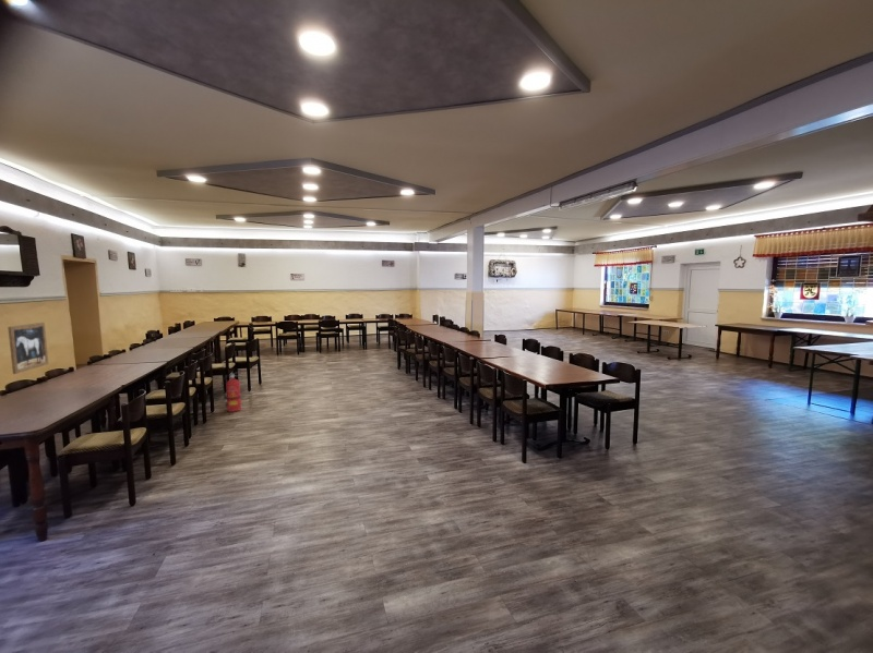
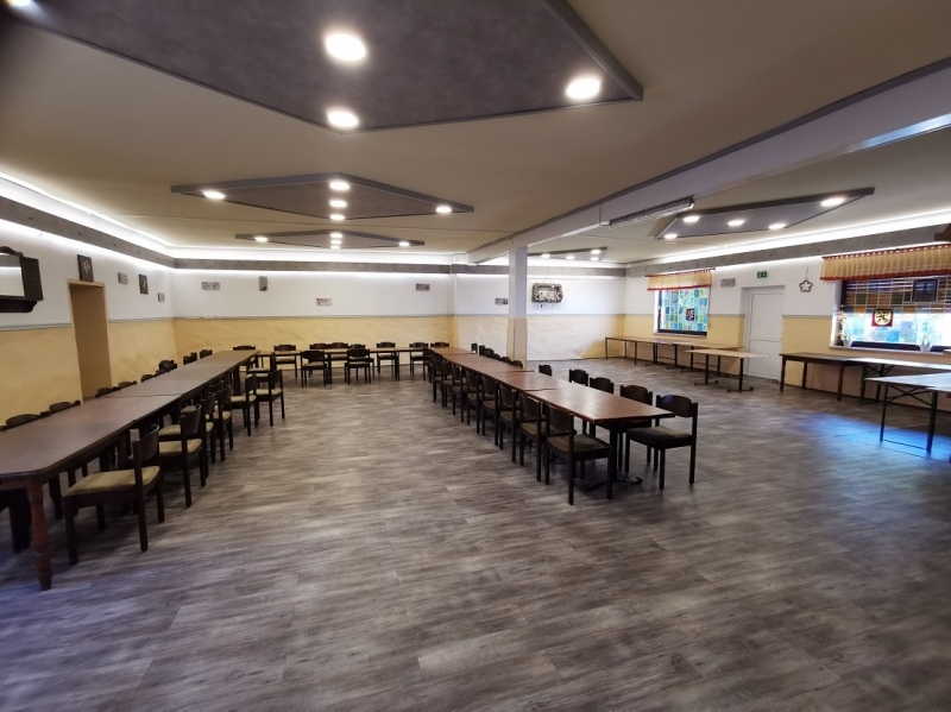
- fire extinguisher (232, 391)
- wall art (29, 347)
